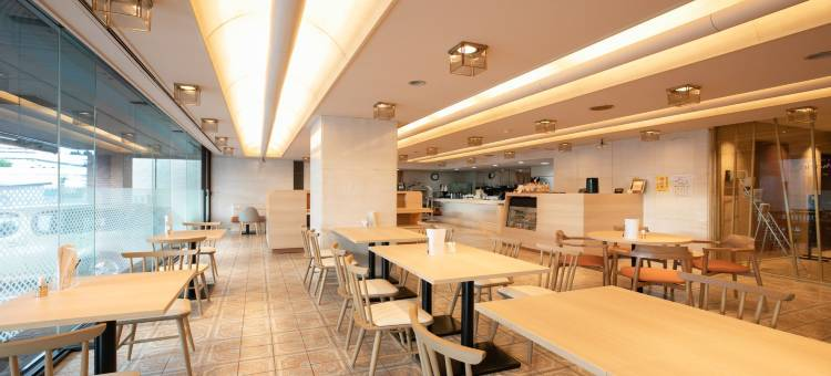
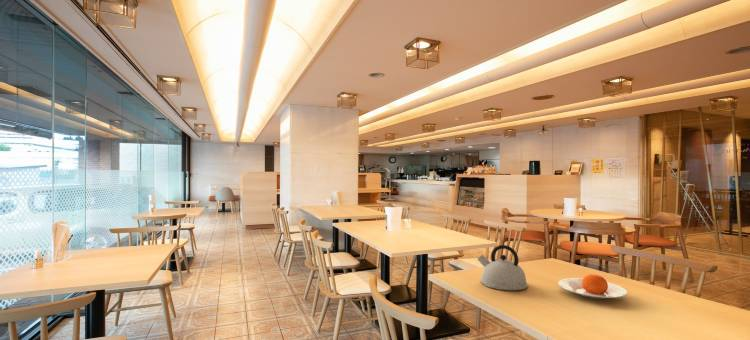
+ plate (591, 284)
+ kettle (501, 263)
